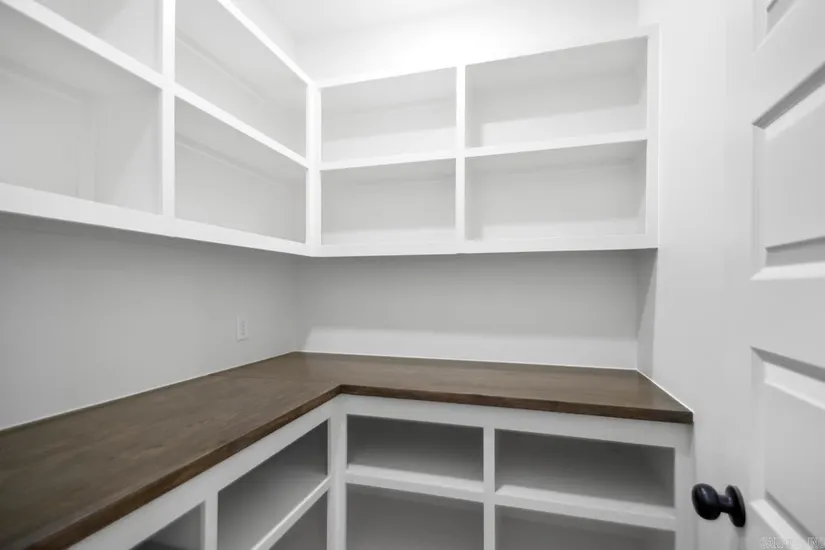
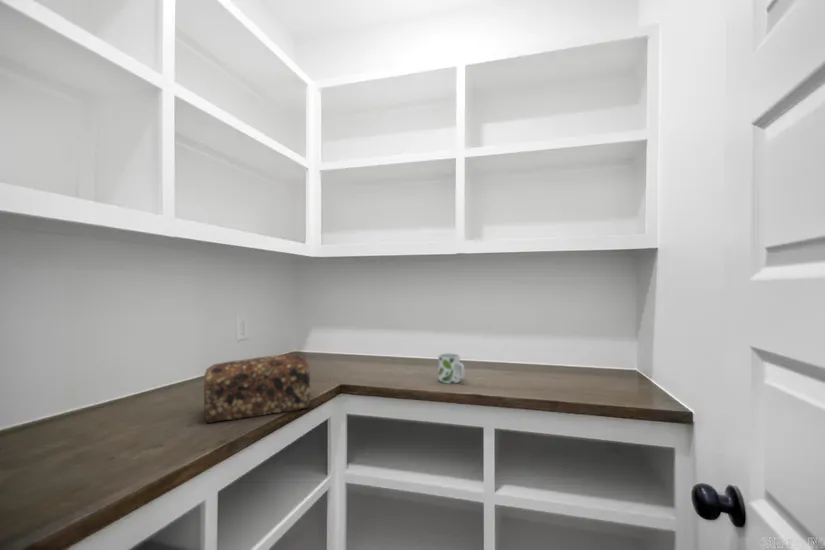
+ bread loaf (258, 383)
+ mug (452, 369)
